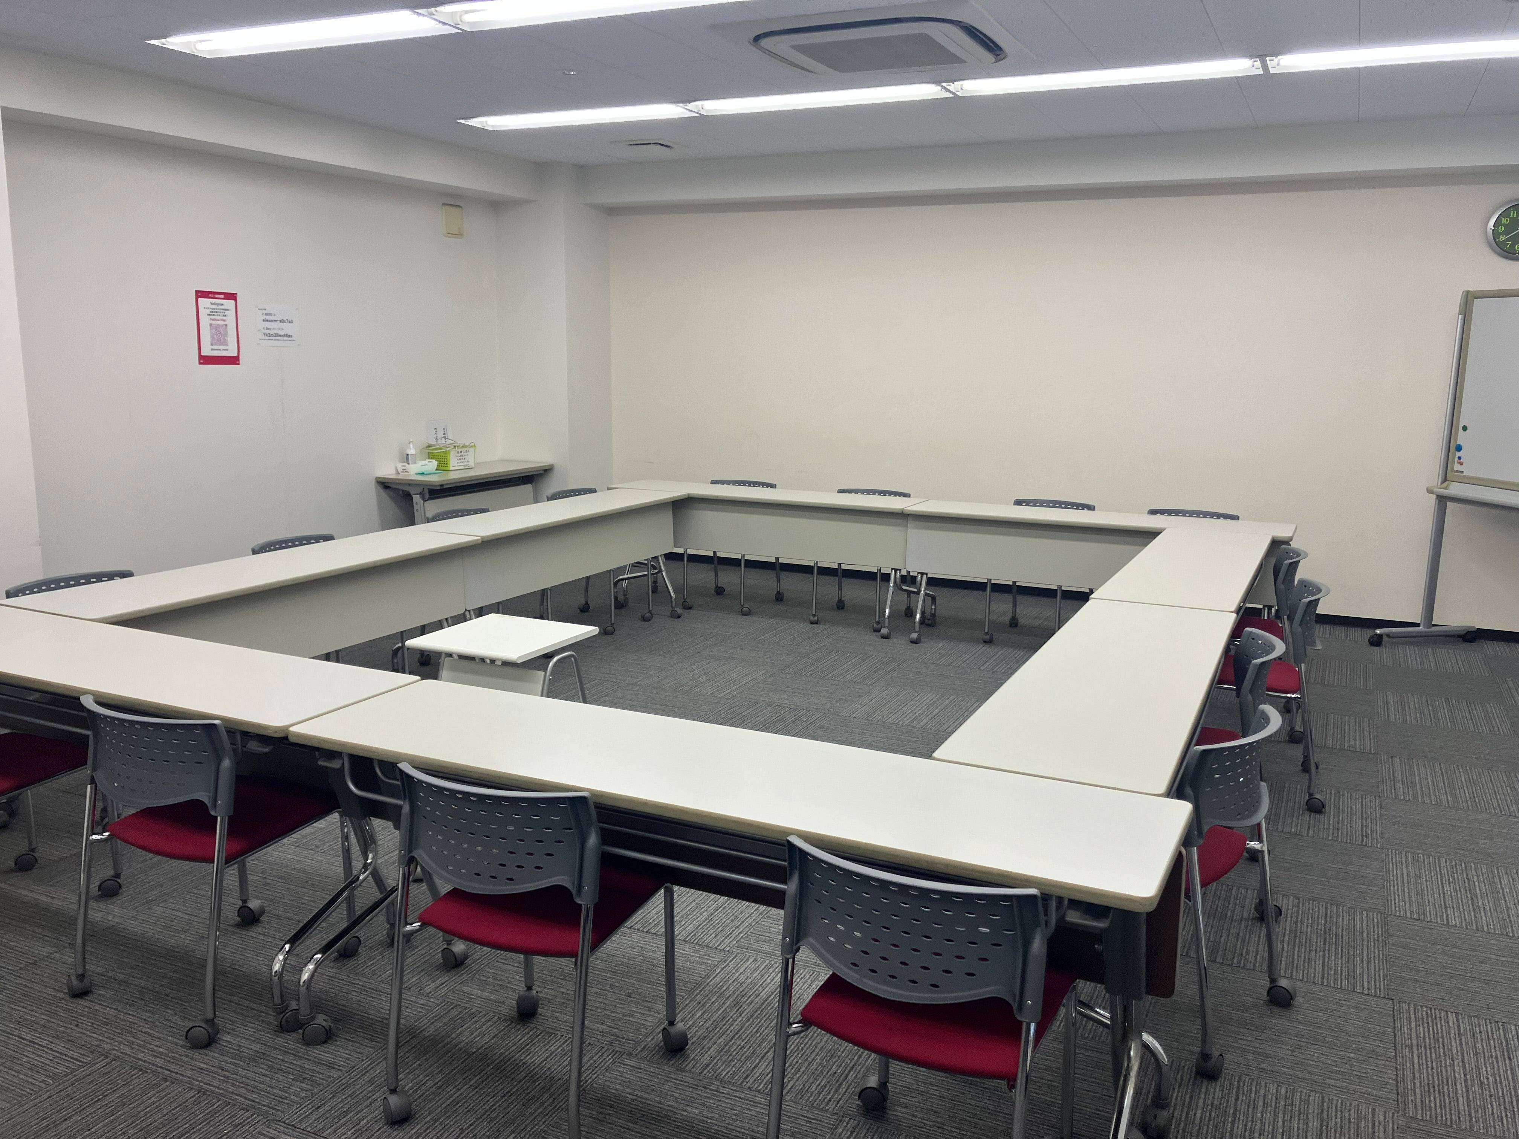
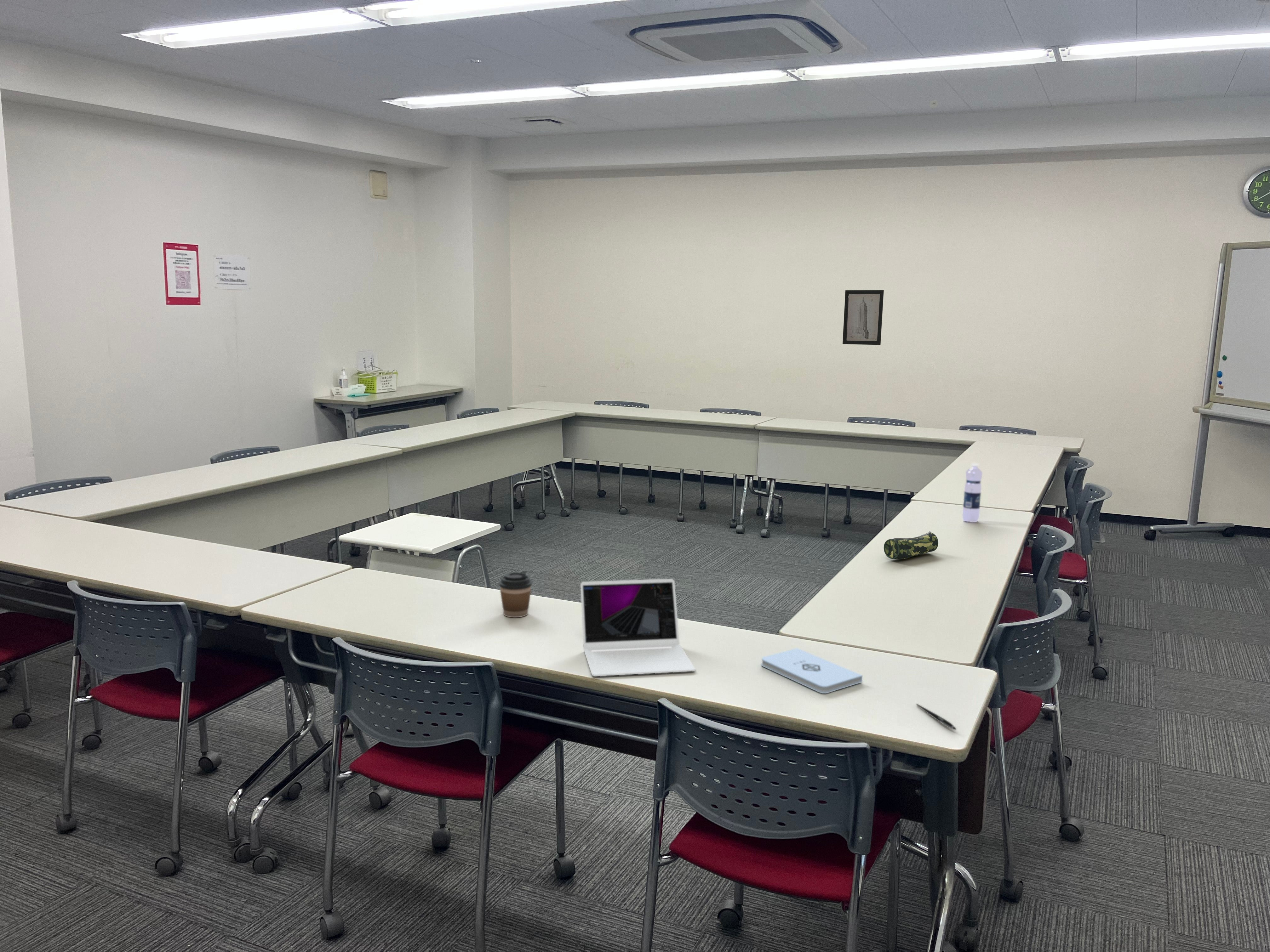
+ laptop (636, 621)
+ notepad (809, 670)
+ smoke detector (934, 104)
+ water bottle (972, 492)
+ pen (936, 716)
+ pencil case (912, 546)
+ coffee cup (516, 593)
+ wall art (863, 317)
